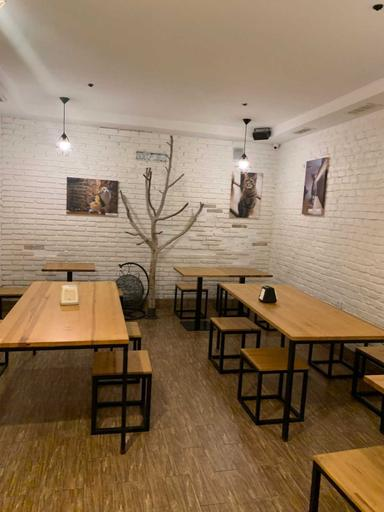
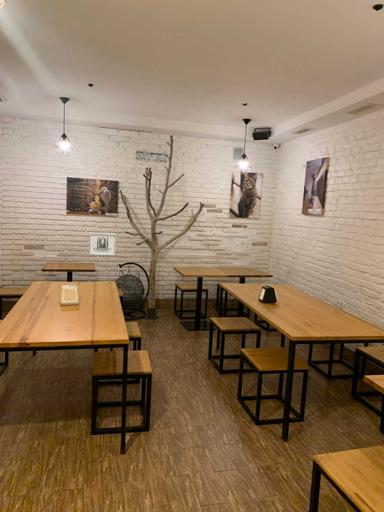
+ wall art (102, 244)
